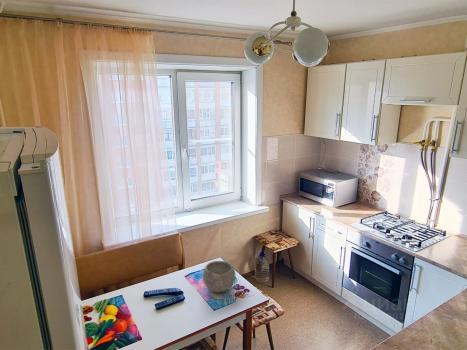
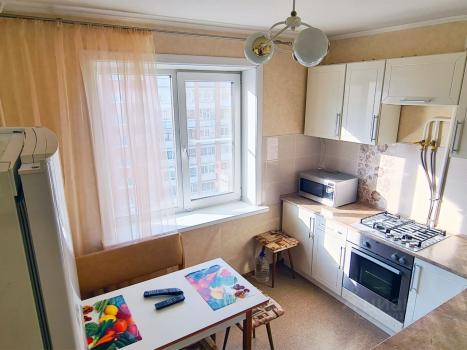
- bowl (219, 277)
